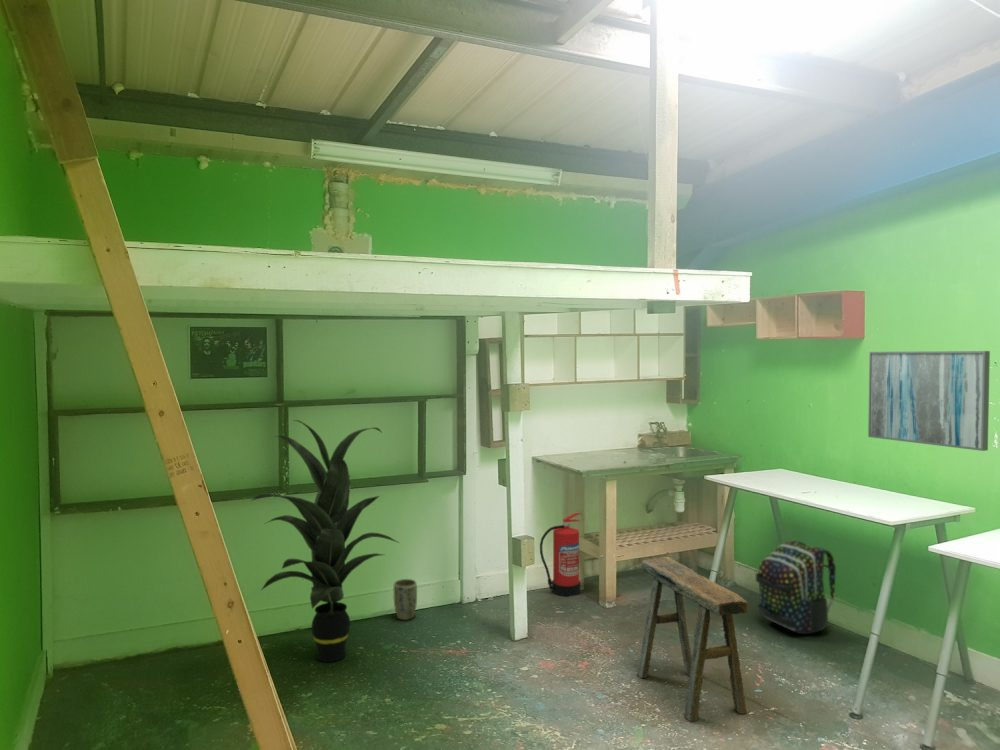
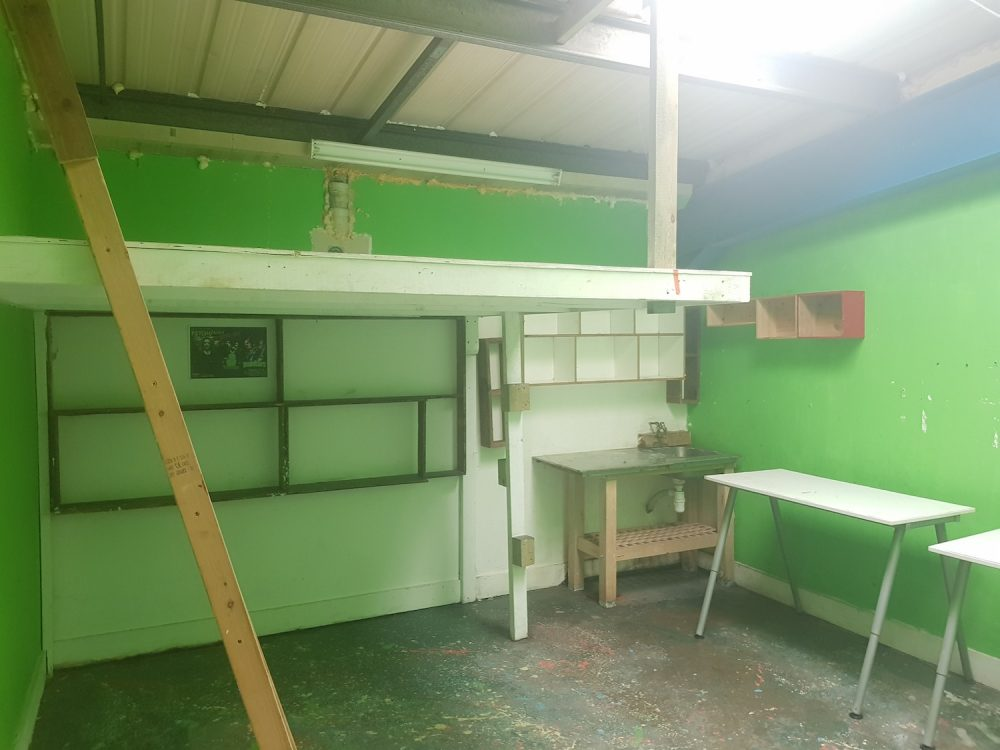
- plant pot (405, 599)
- stool (687, 635)
- wall art (924, 397)
- backpack (796, 586)
- fire extinguisher (559, 553)
- indoor plant (320, 537)
